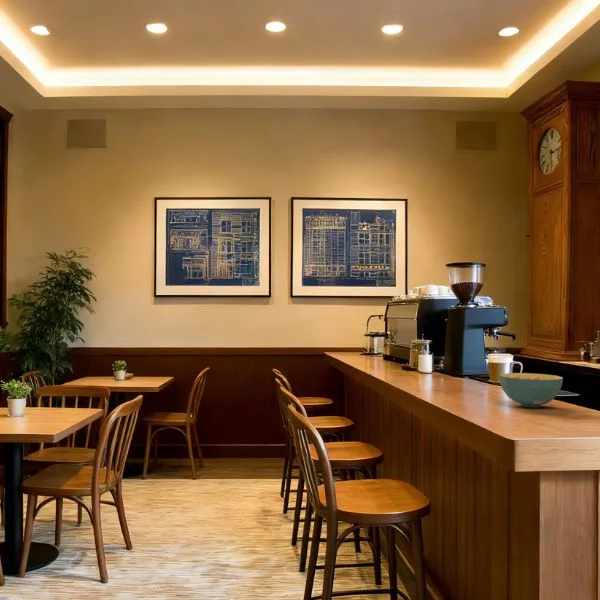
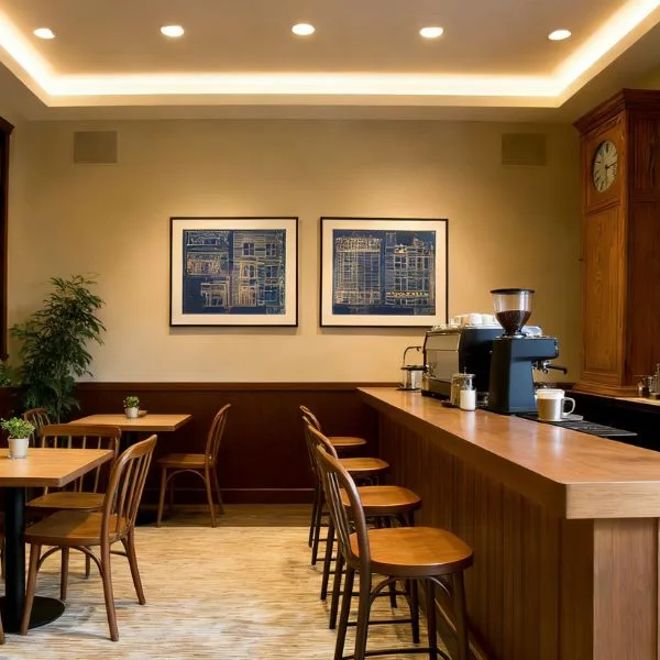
- cereal bowl (530, 391)
